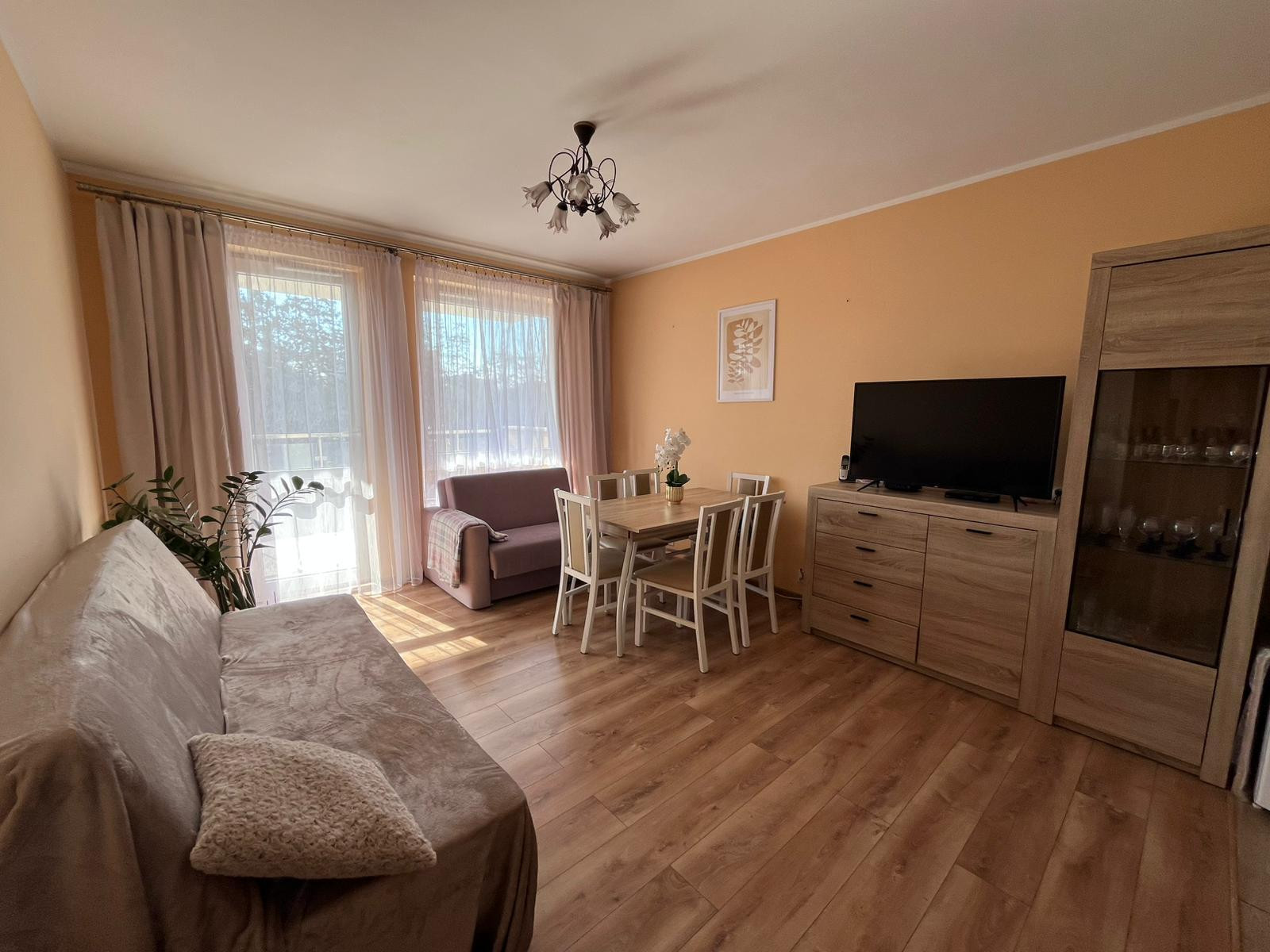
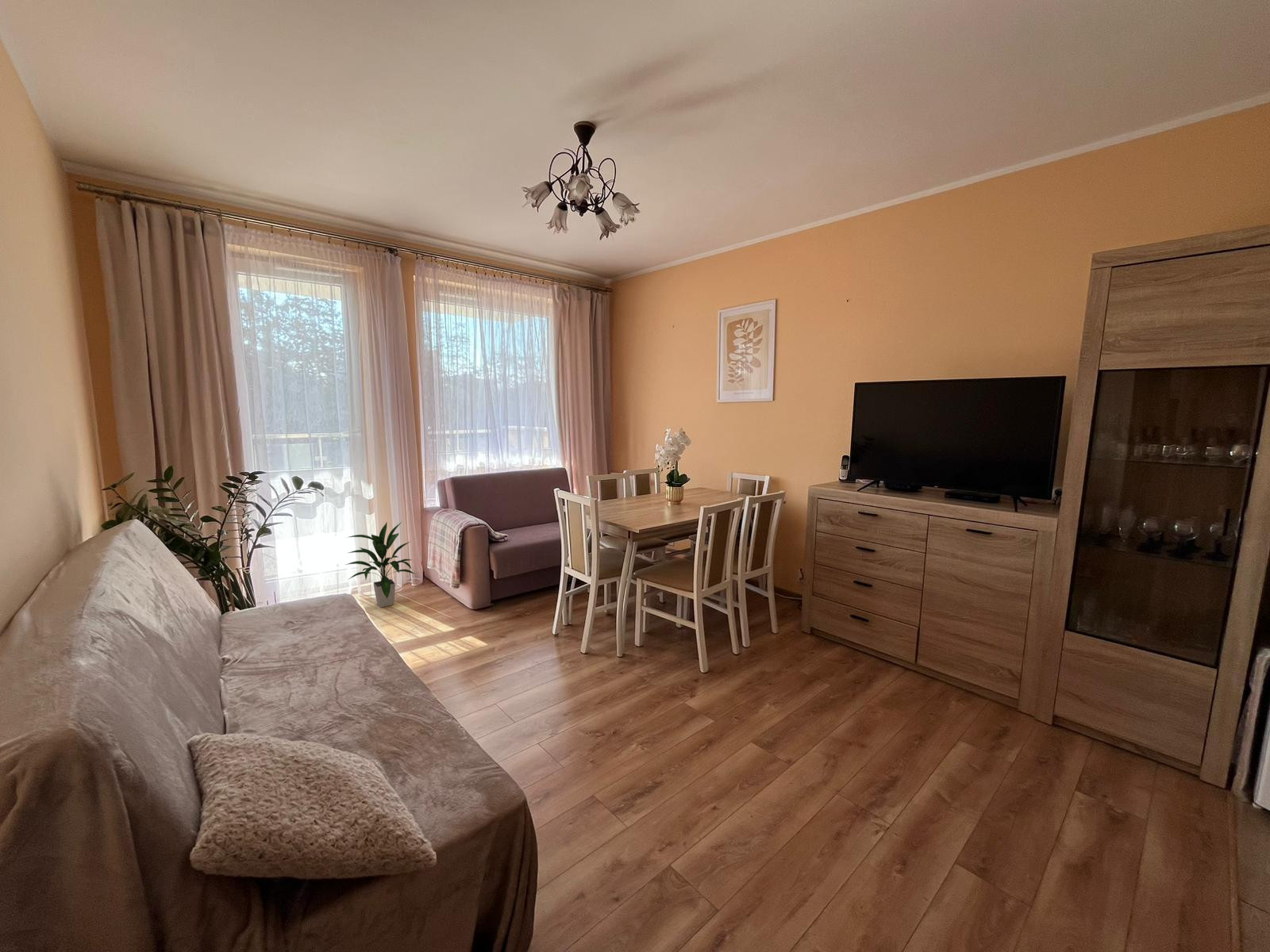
+ indoor plant (382, 565)
